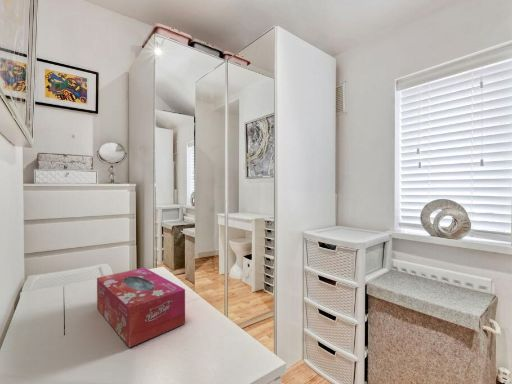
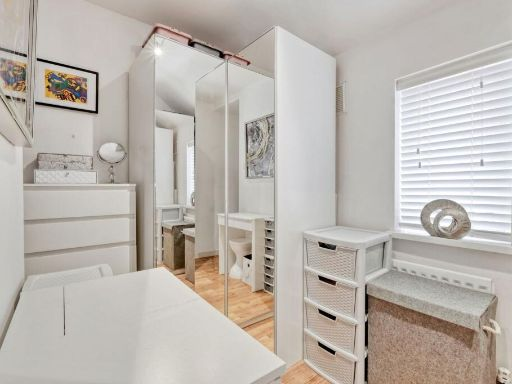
- tissue box (138, 299)
